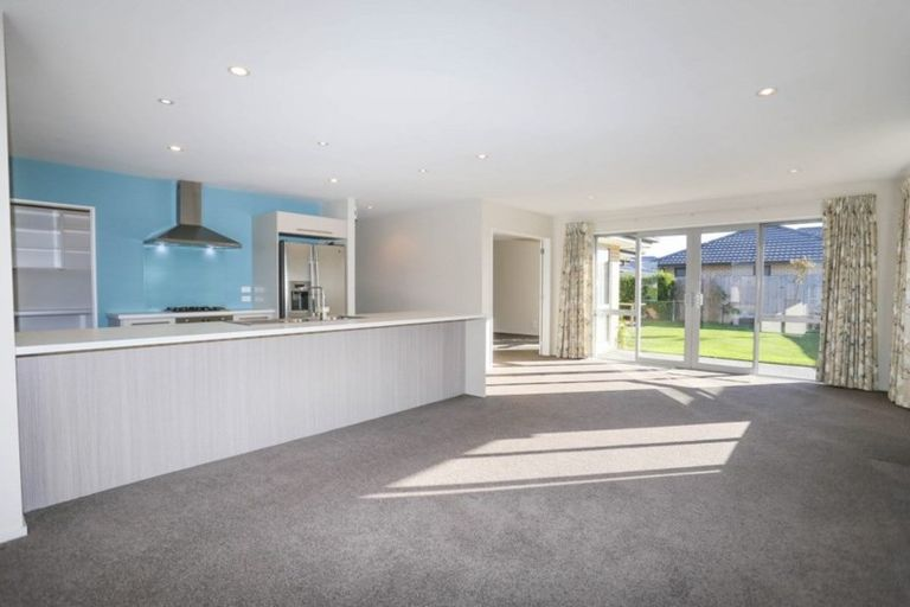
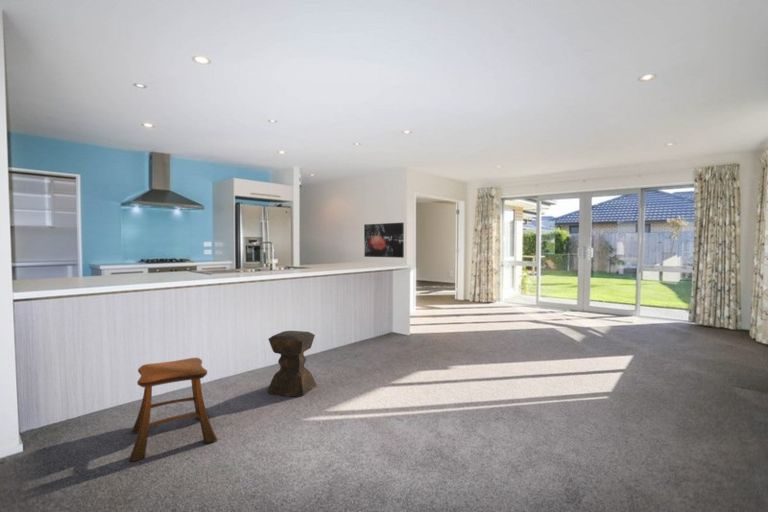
+ stool (172, 401)
+ wall art (383, 240)
+ stool (292, 361)
